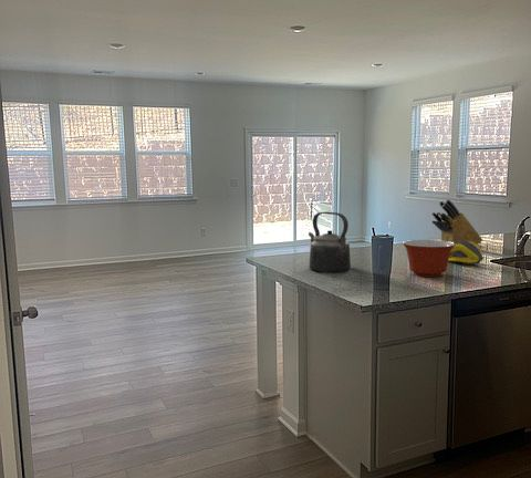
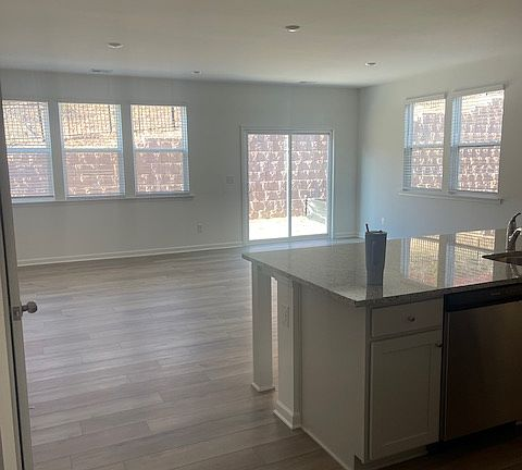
- mixing bowl (427, 258)
- banana bunch (460, 251)
- kettle (326, 240)
- knife block (457, 221)
